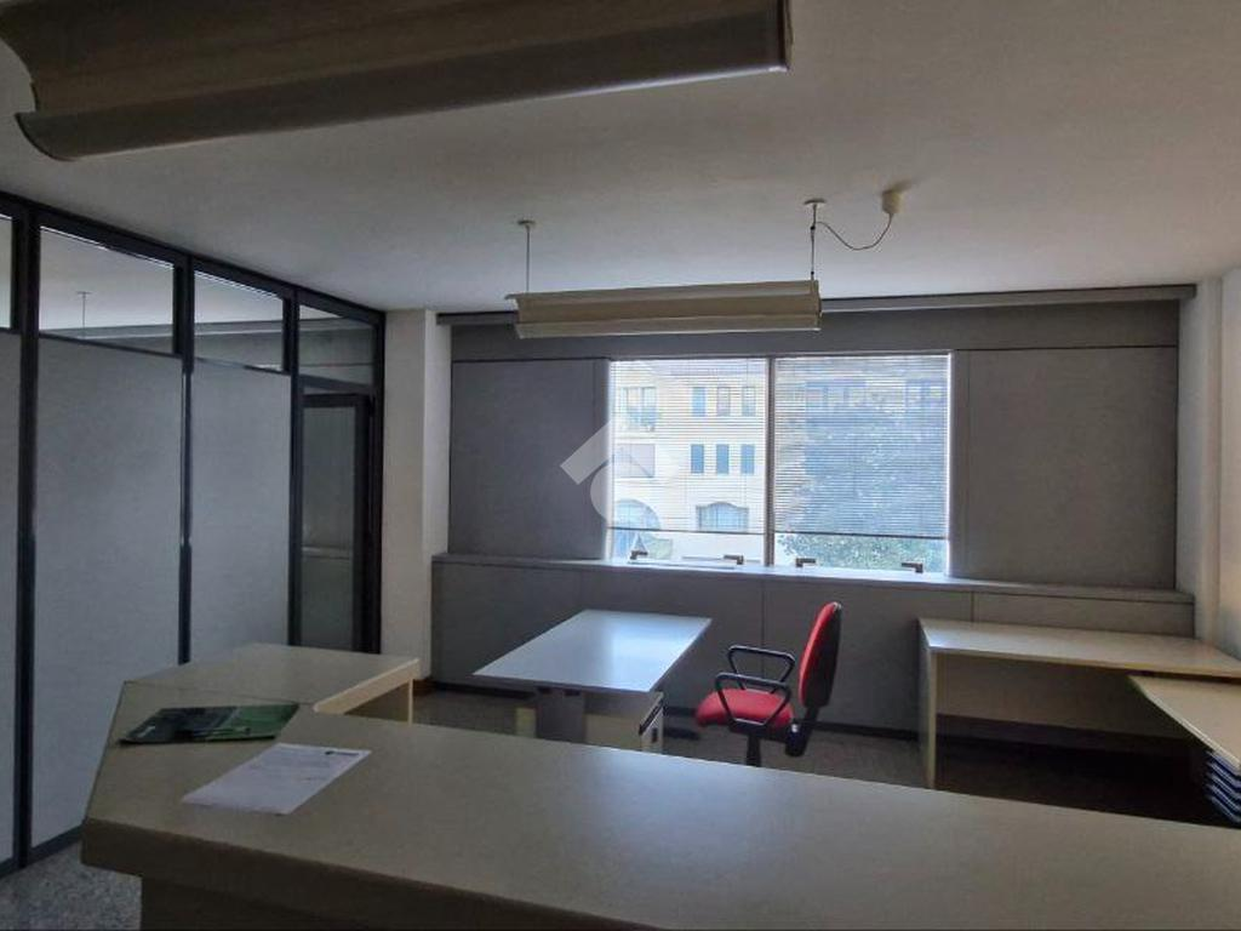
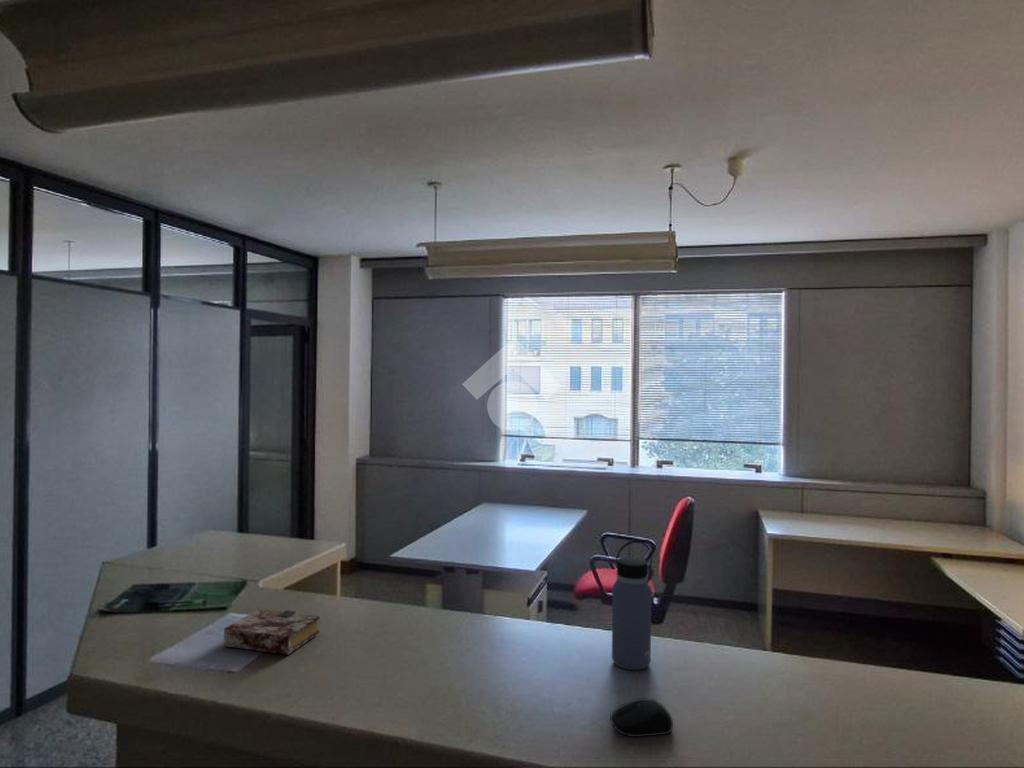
+ book (273, 630)
+ computer mouse (641, 715)
+ water bottle (632, 603)
